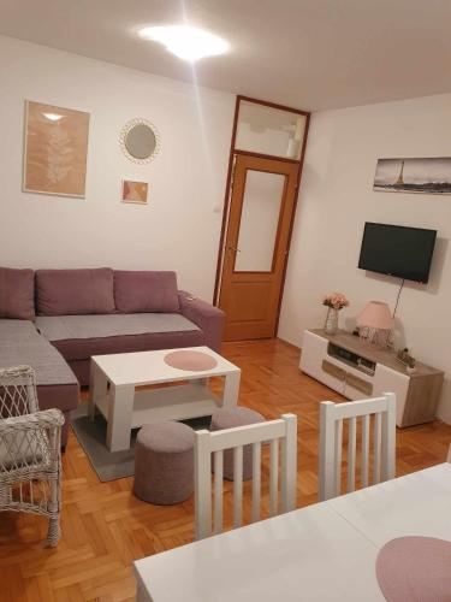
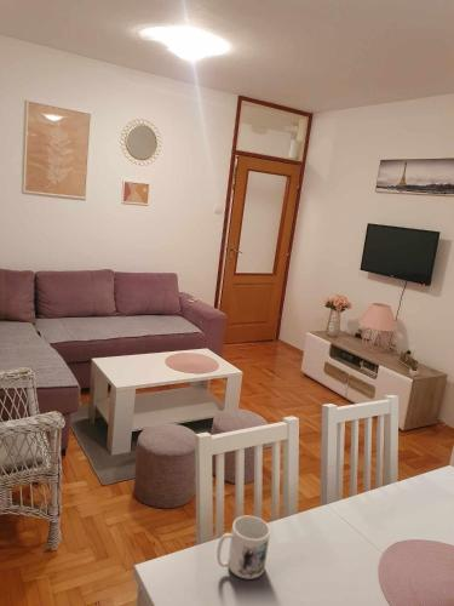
+ mug (241, 548)
